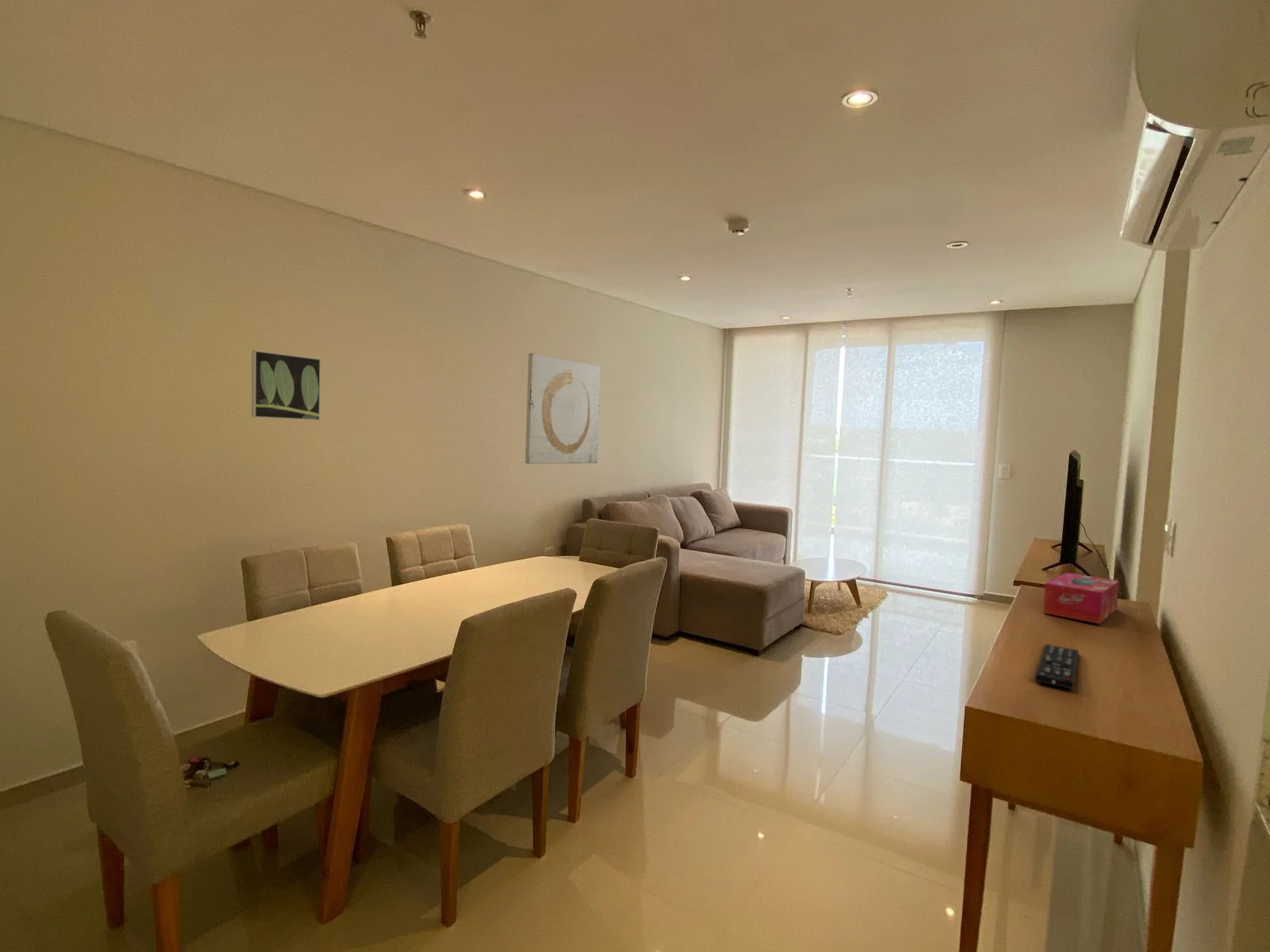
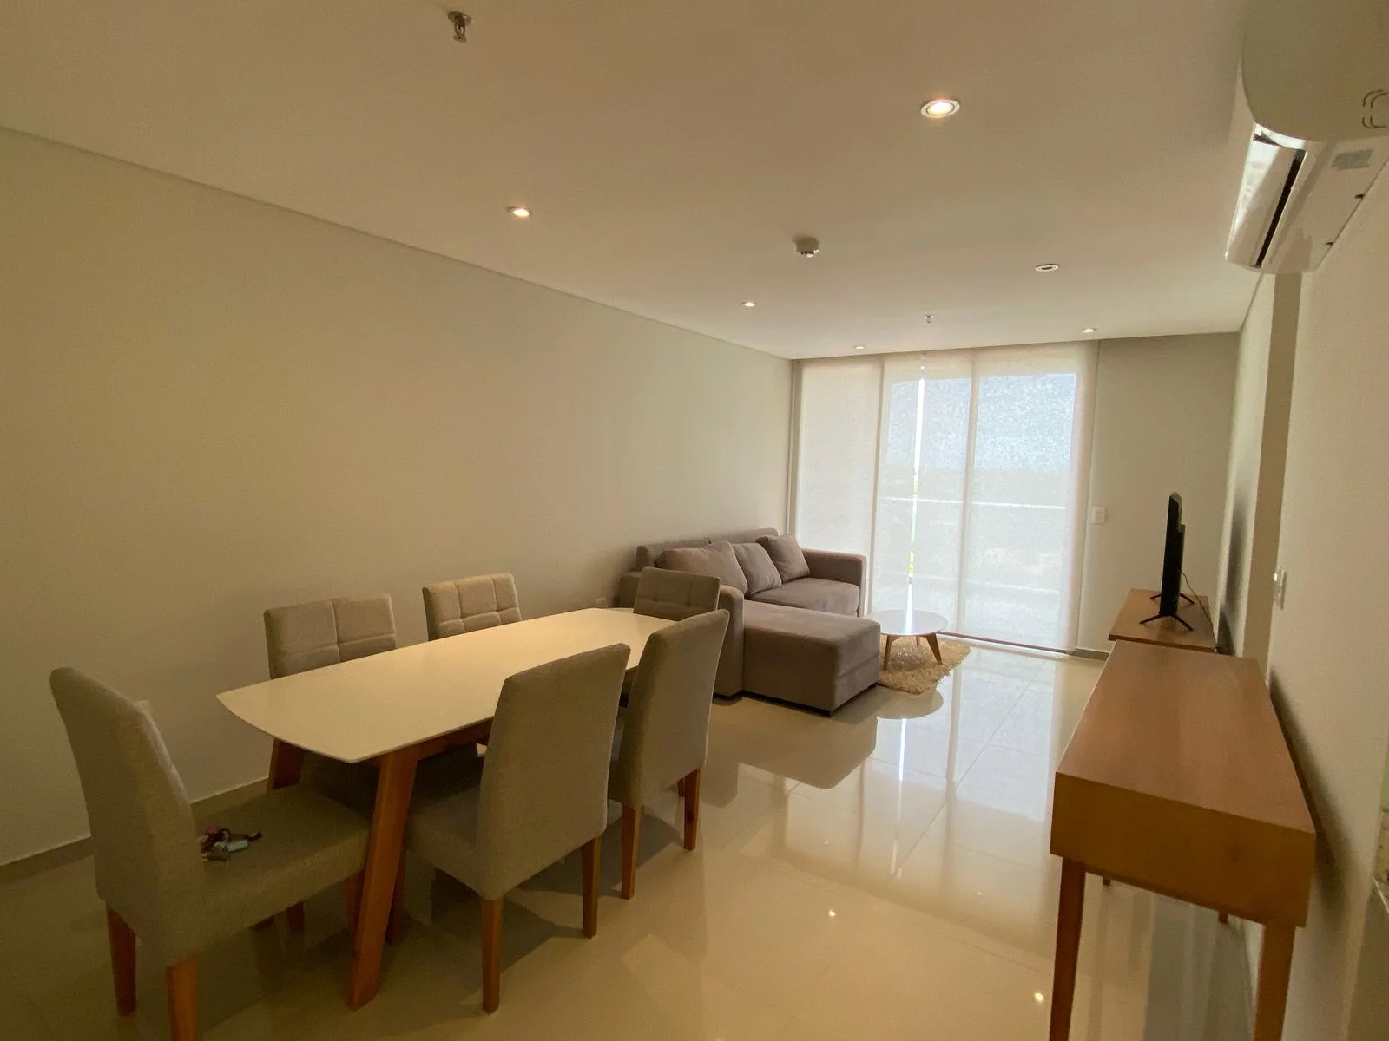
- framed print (287, 386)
- wall art (564, 412)
- remote control (1057, 664)
- tissue box (1082, 596)
